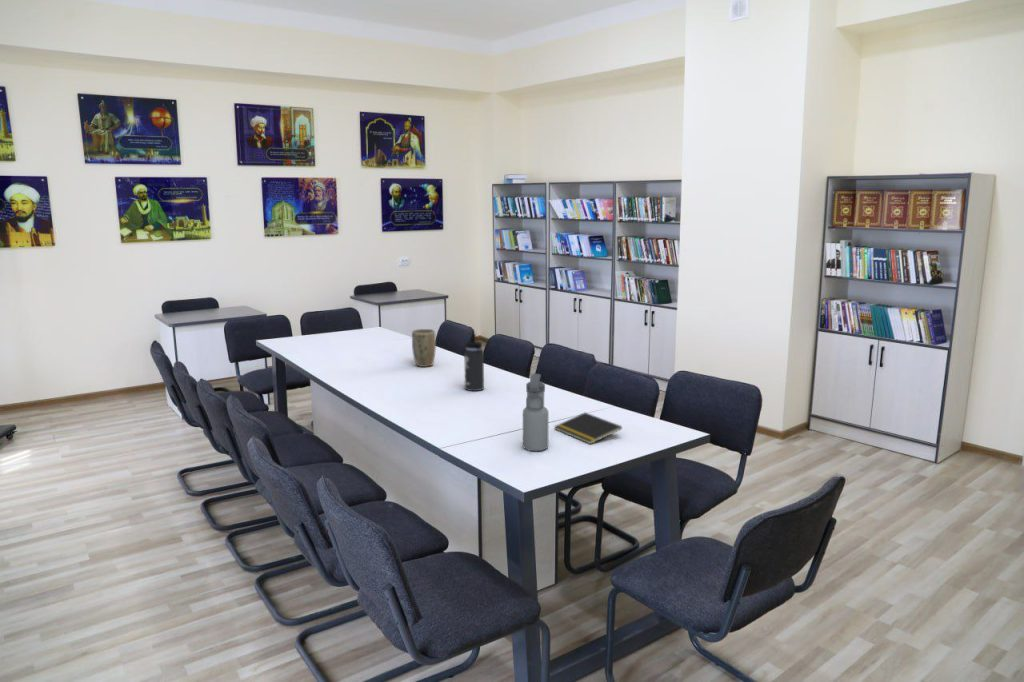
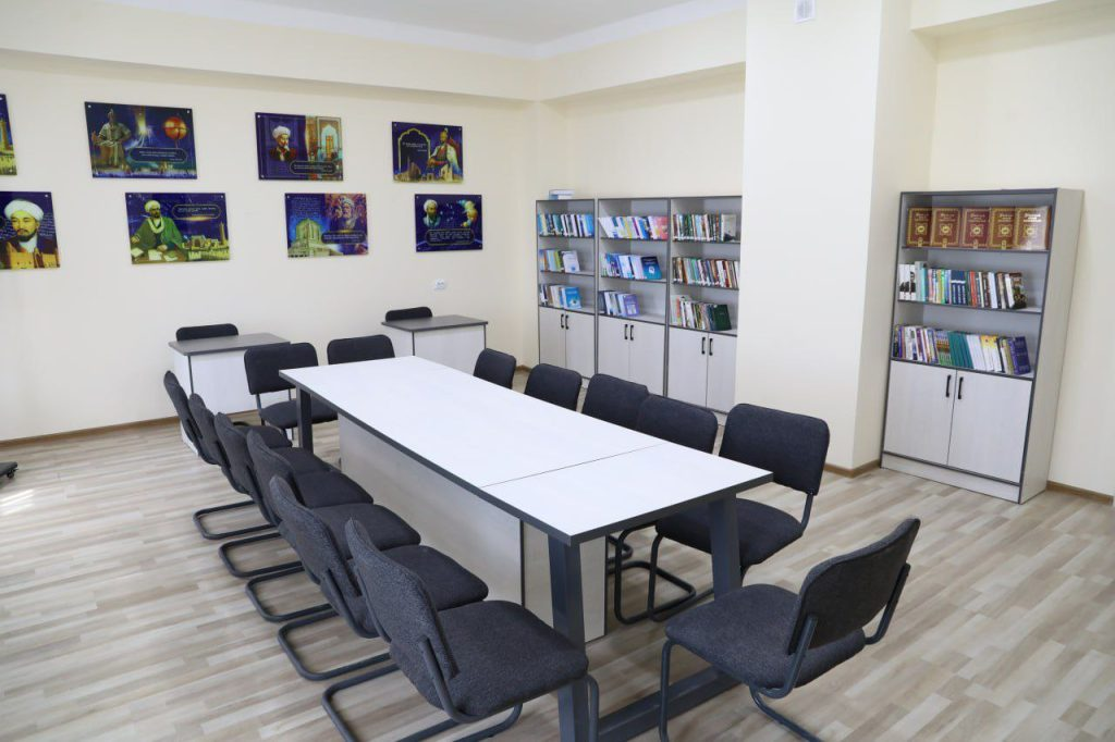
- notepad (587, 427)
- water bottle (535, 412)
- thermos bottle (475, 361)
- plant pot (424, 348)
